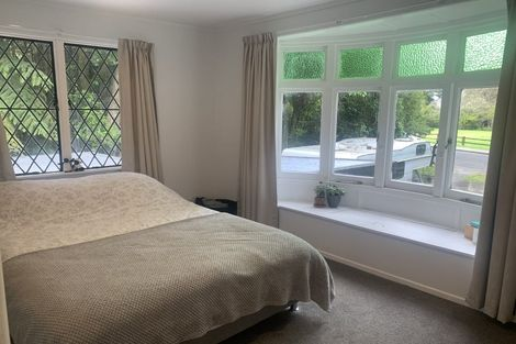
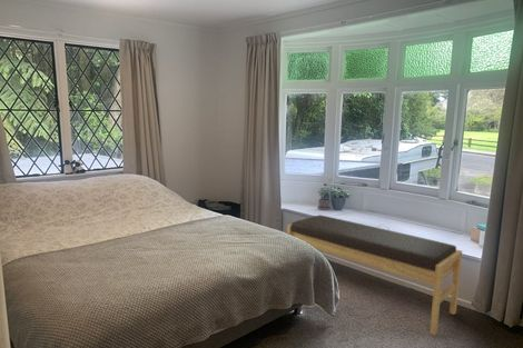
+ bench (364, 262)
